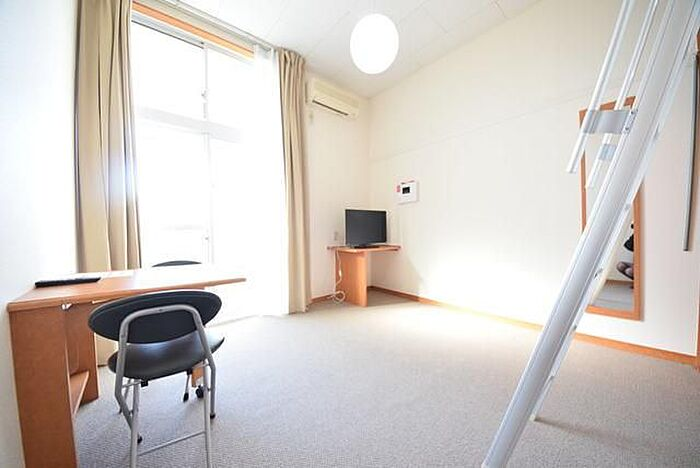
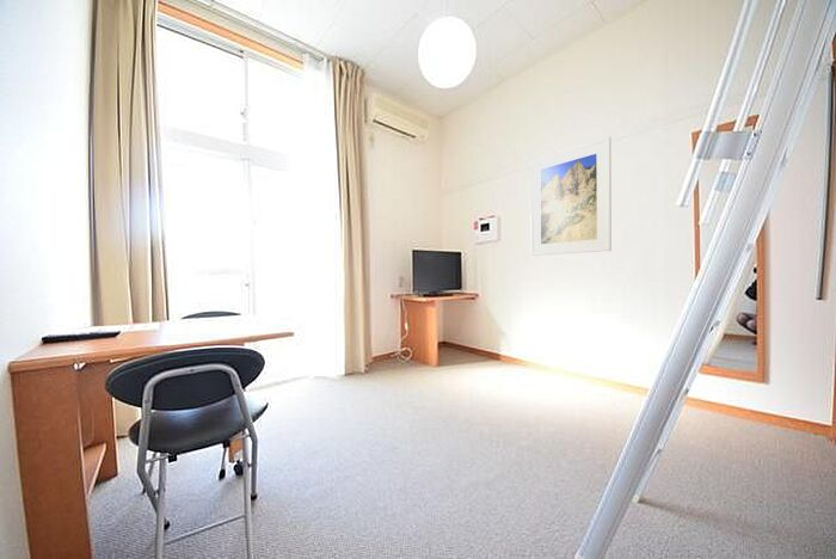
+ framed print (566, 202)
